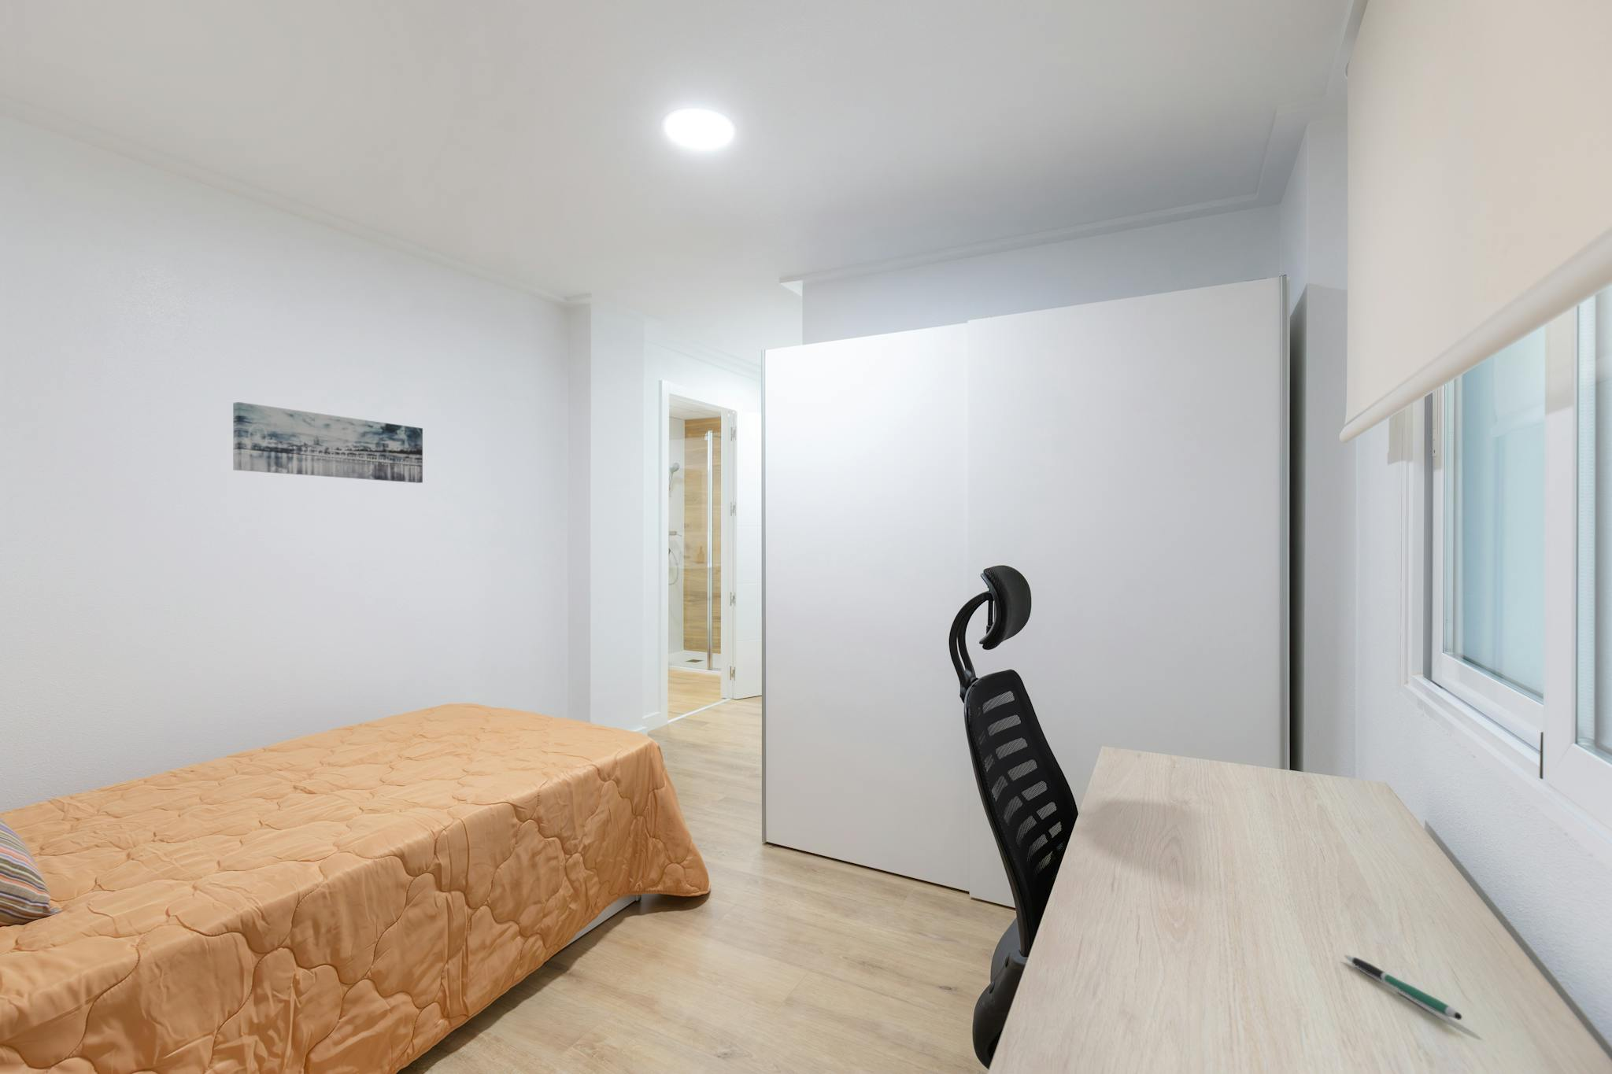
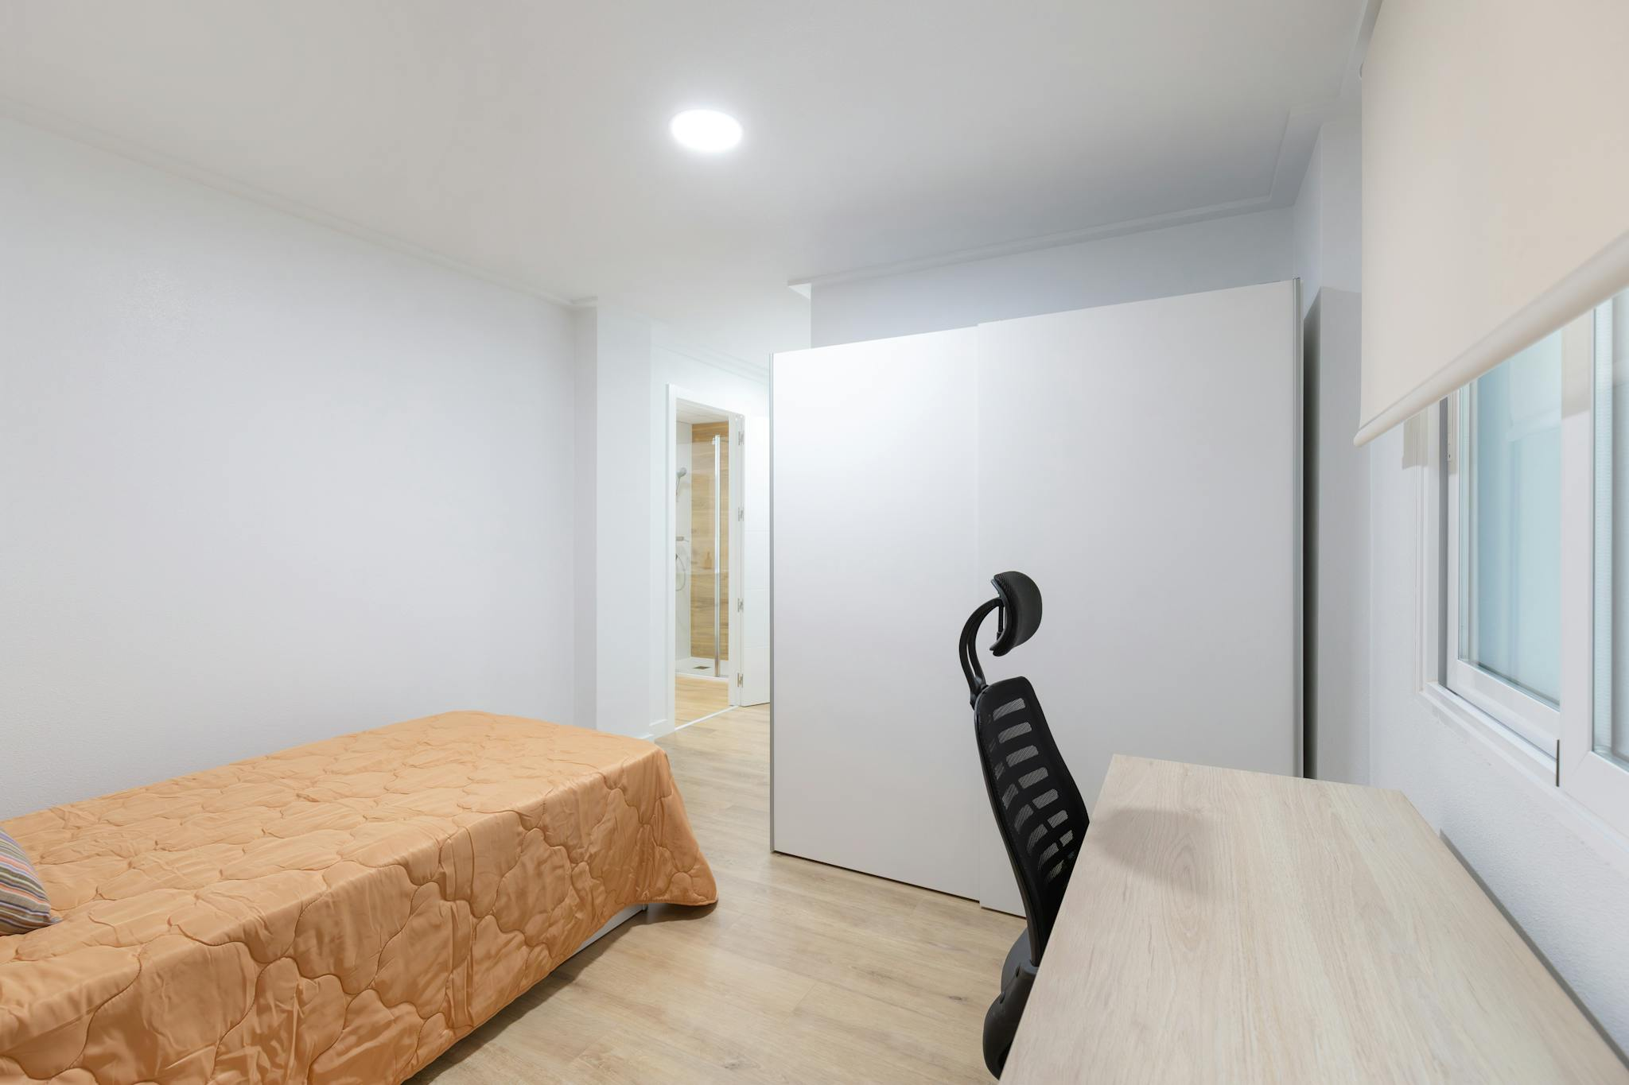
- pen (1399, 984)
- wall art (338, 447)
